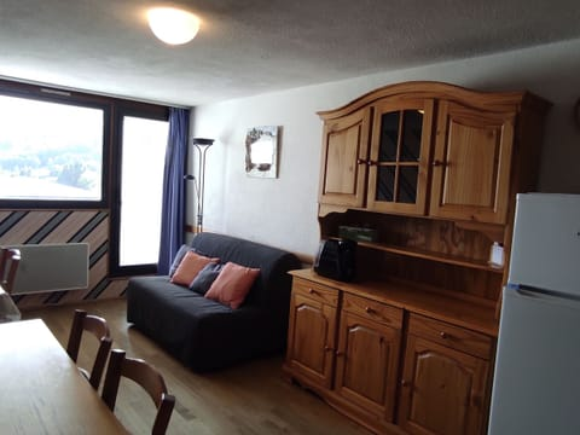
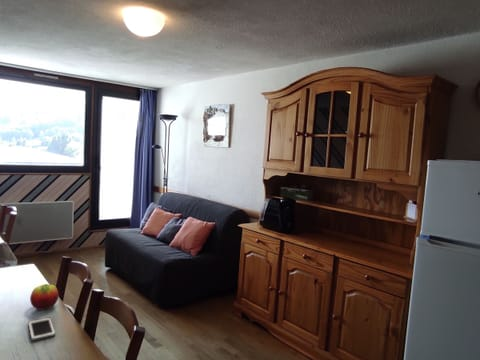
+ cell phone (41, 328)
+ fruit (44, 295)
